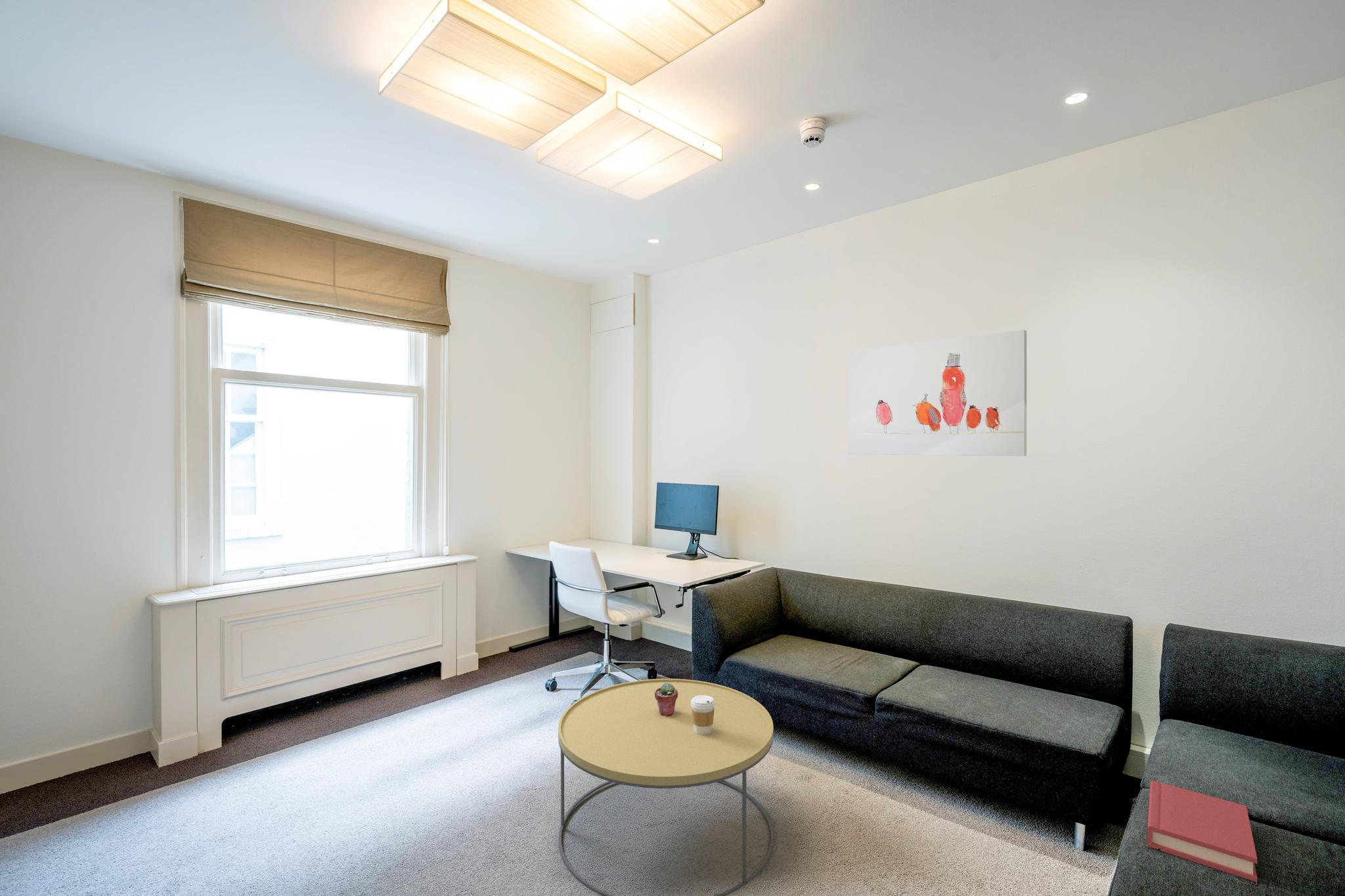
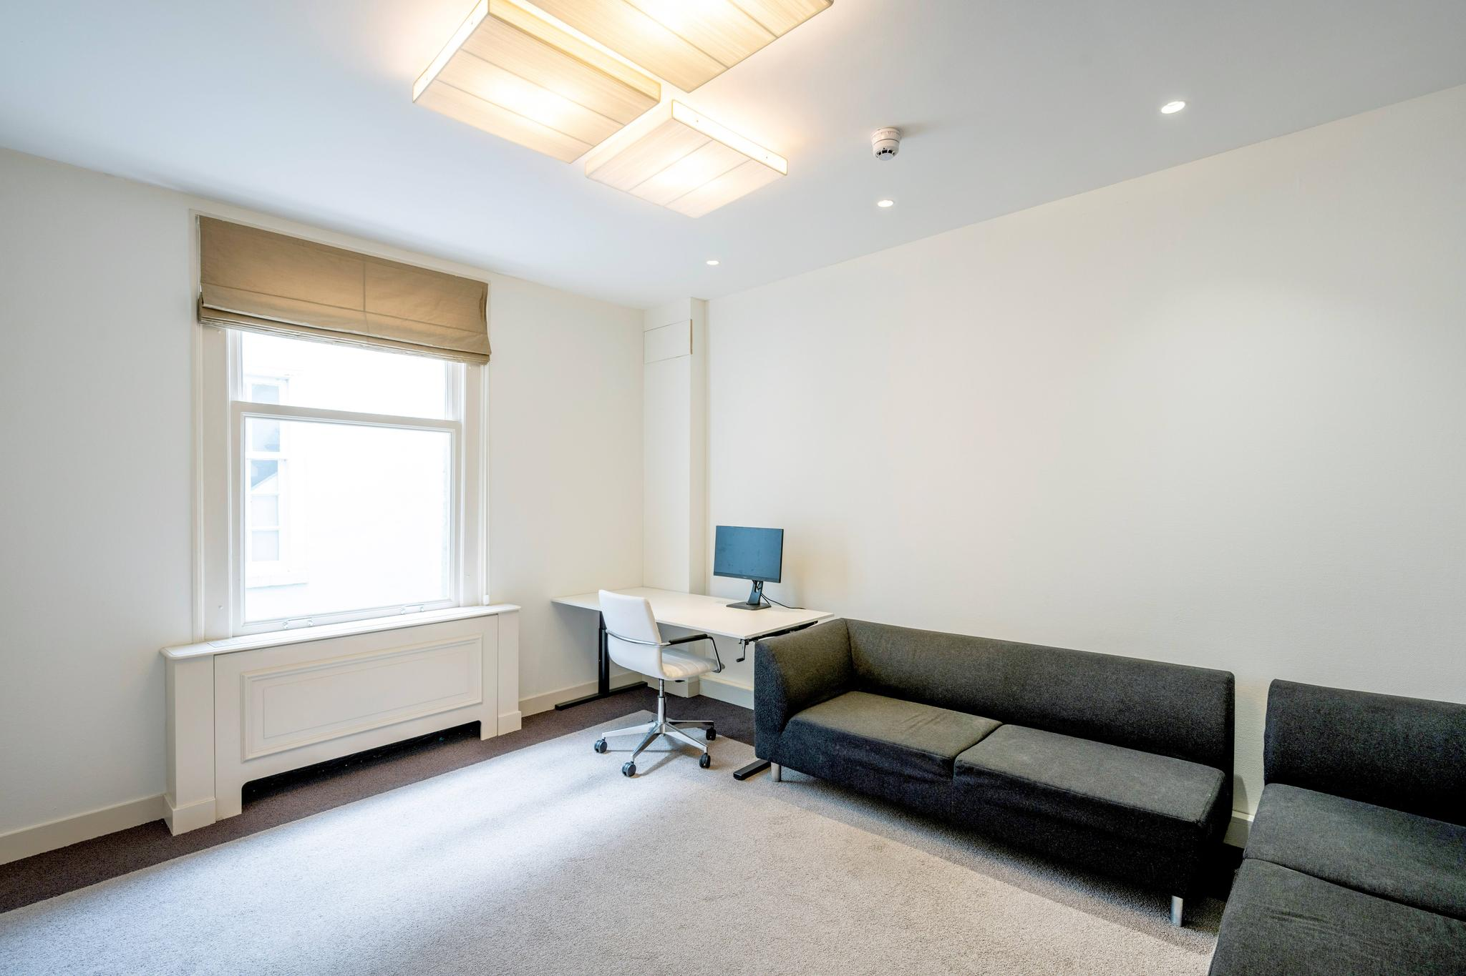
- coffee table (666, 773)
- hardback book (1198, 825)
- coffee cup (703, 711)
- wall art (929, 398)
- potted succulent (666, 694)
